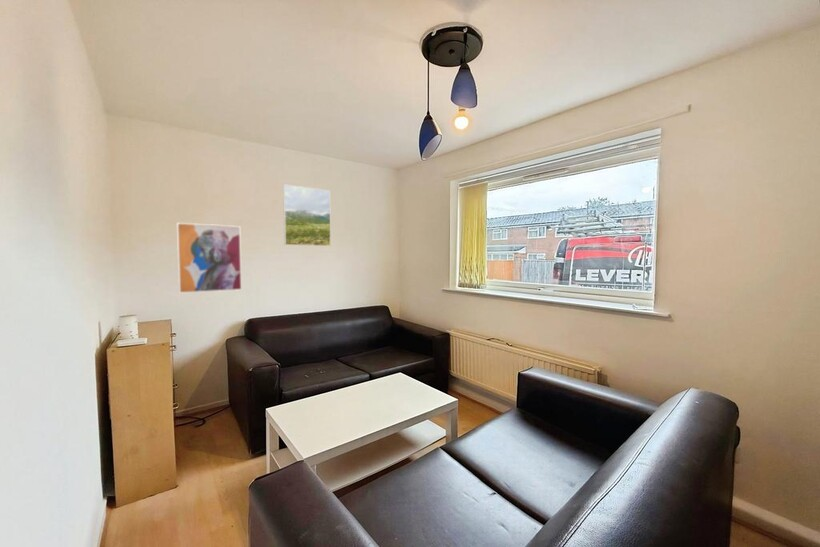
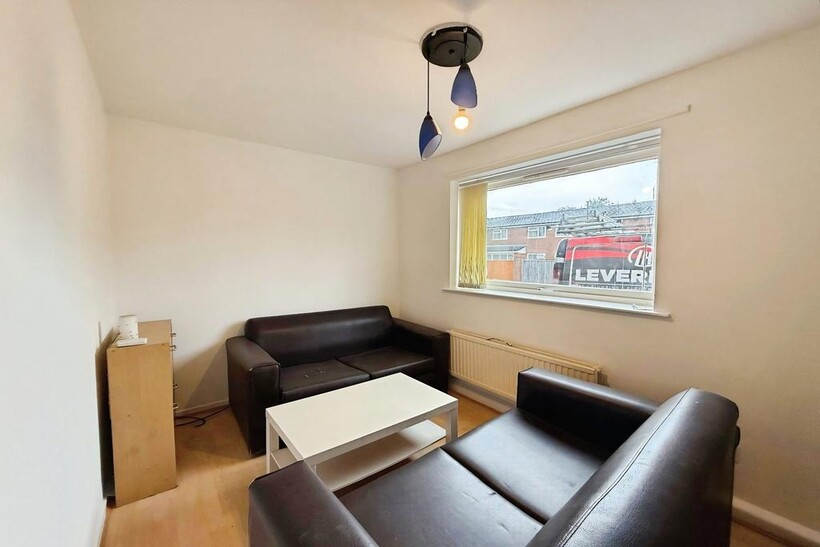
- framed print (308, 216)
- wall art (211, 258)
